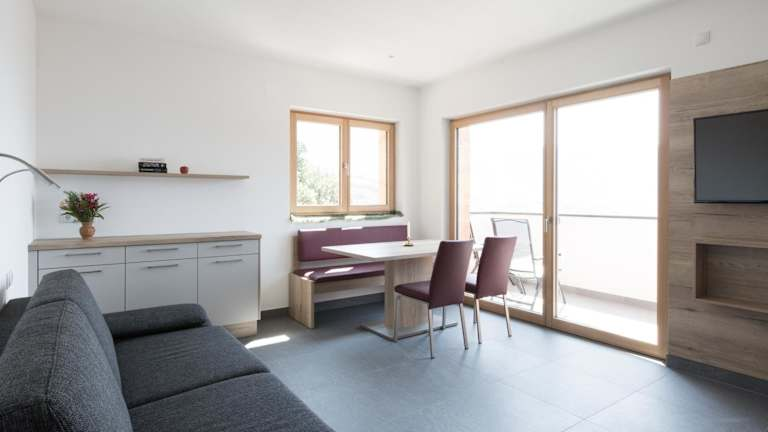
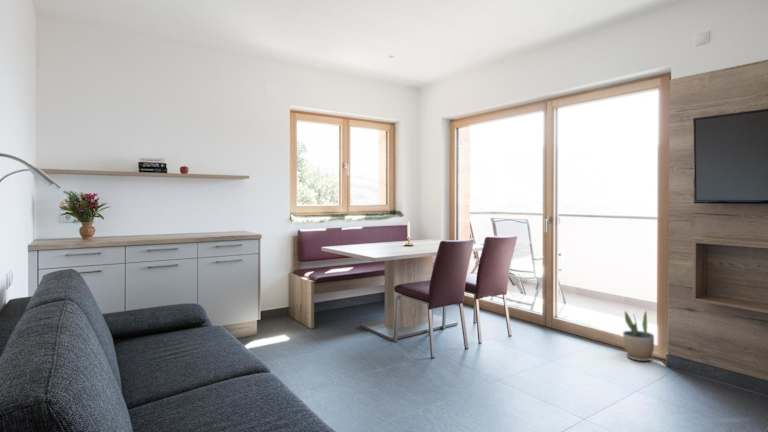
+ potted plant (638, 332)
